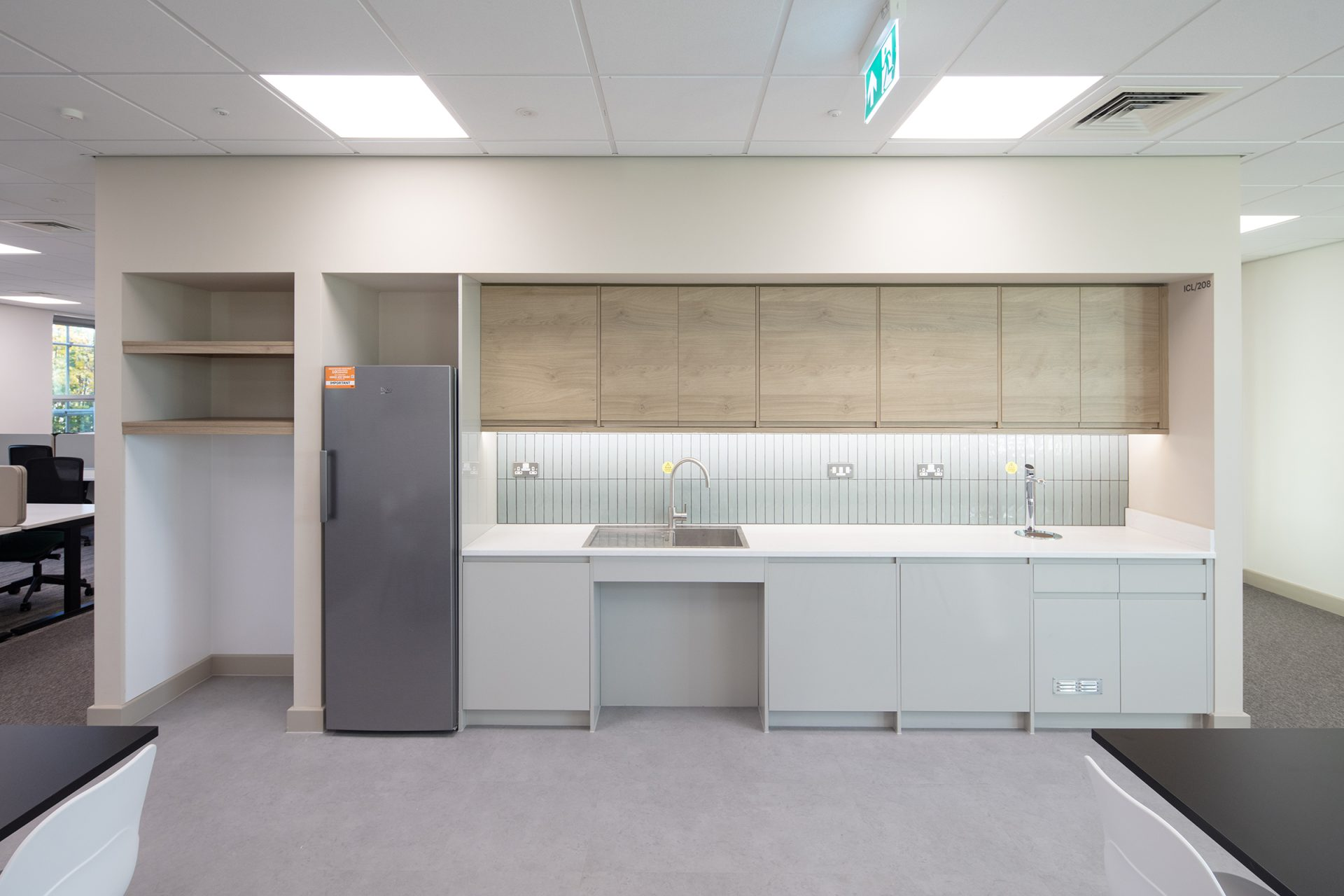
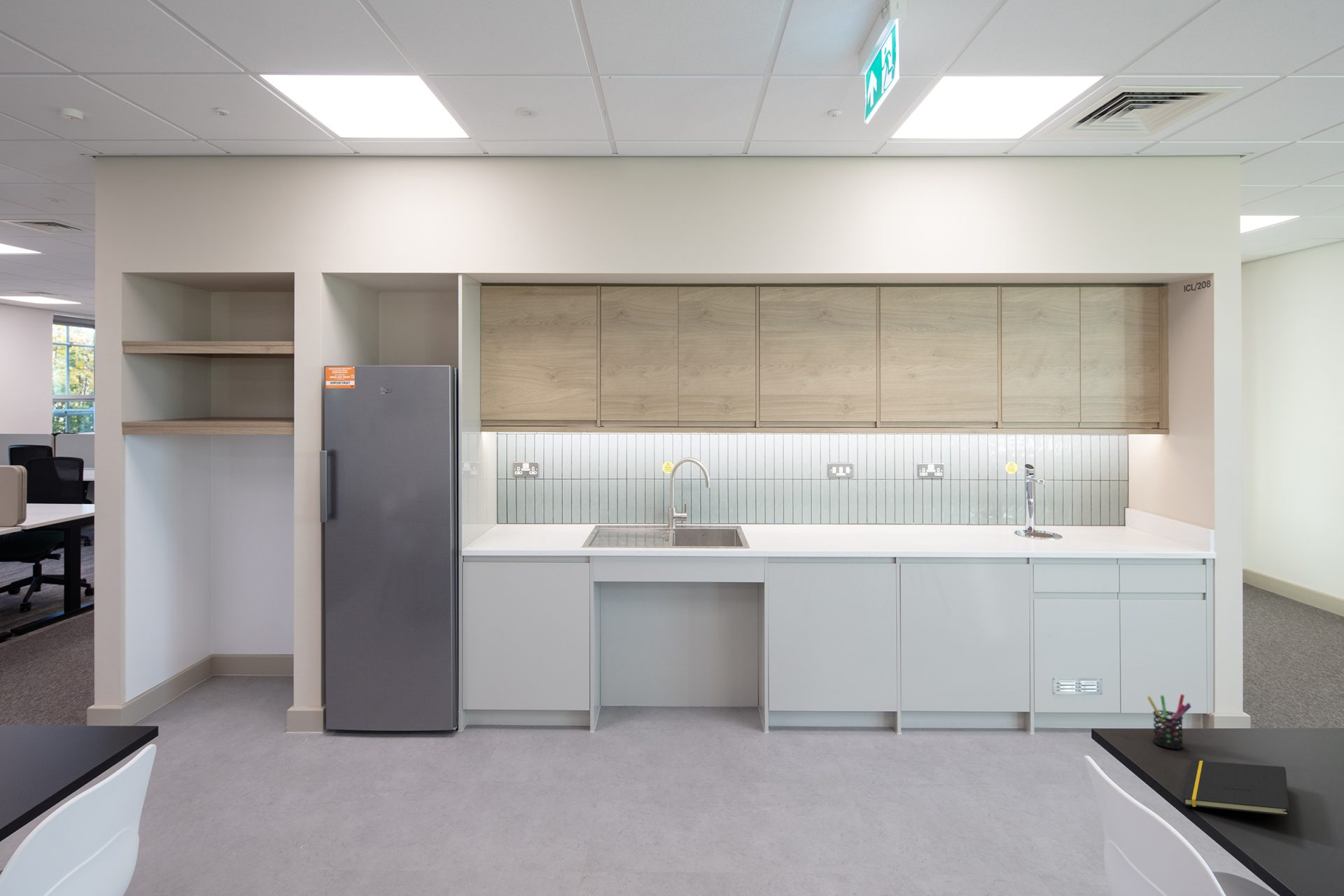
+ notepad (1236, 785)
+ pen holder (1168, 718)
